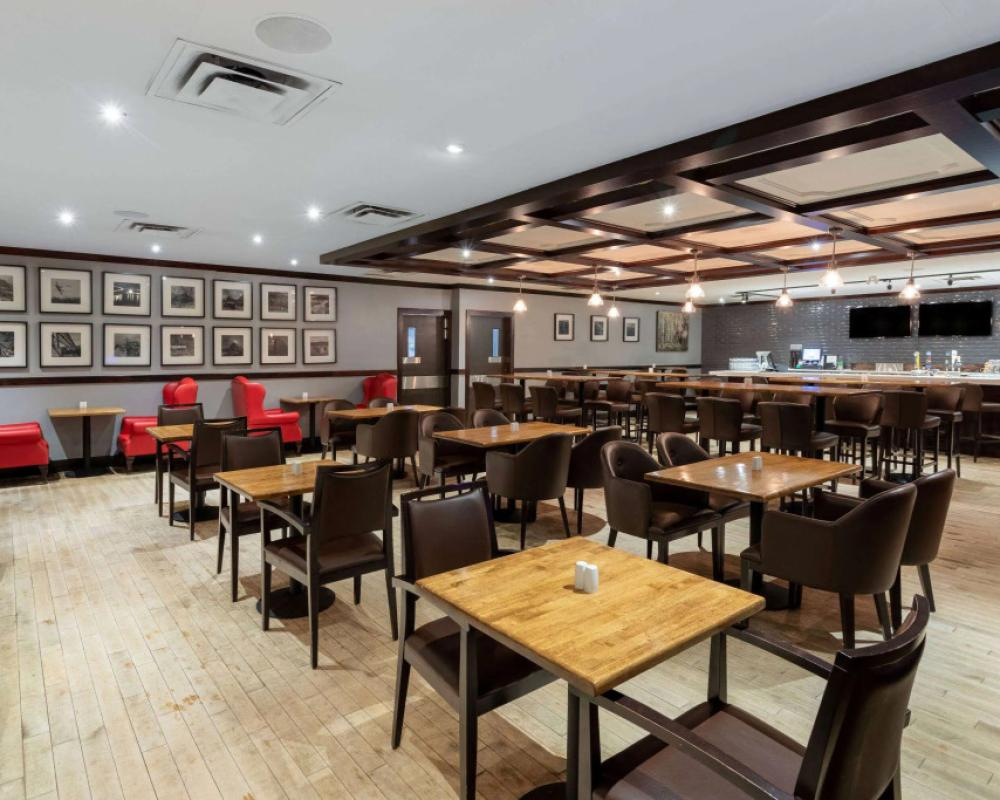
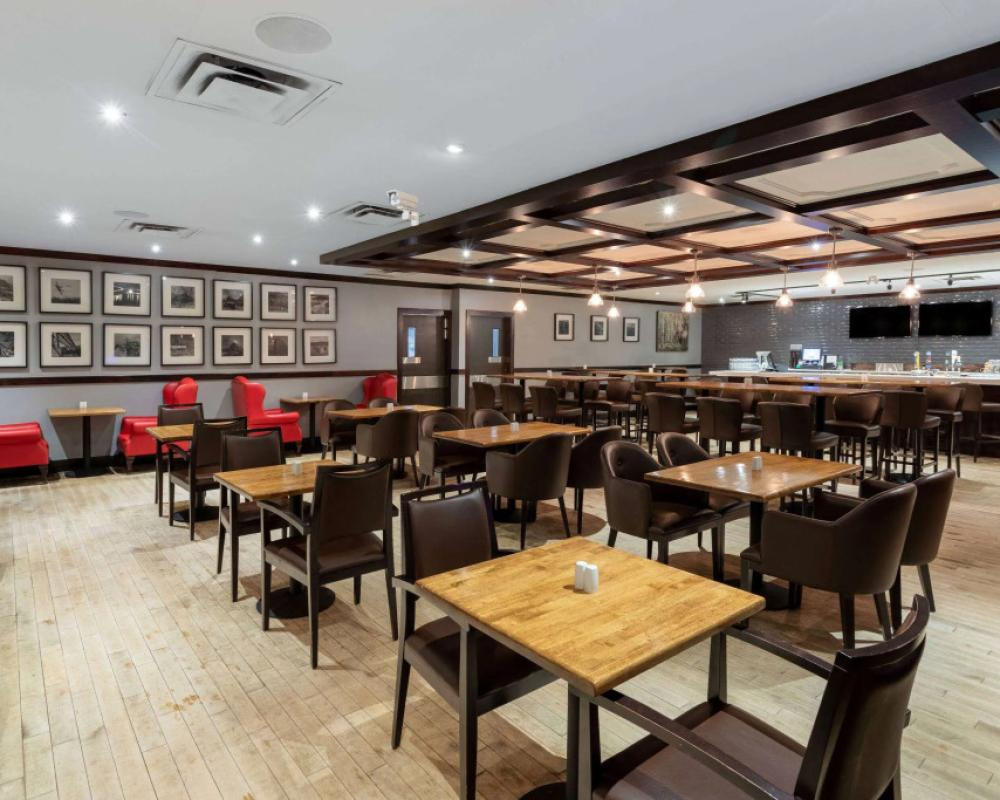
+ security camera (402, 208)
